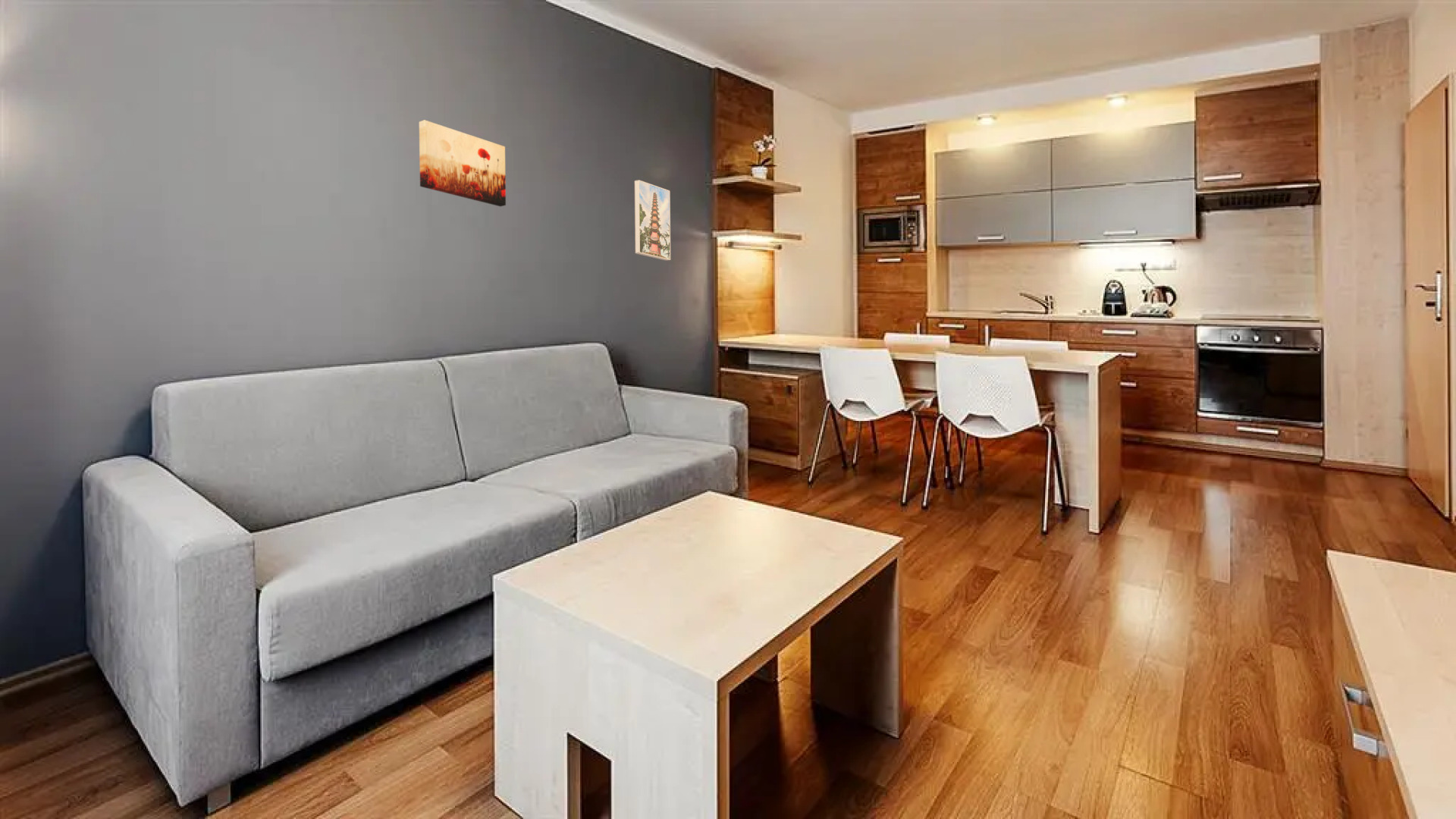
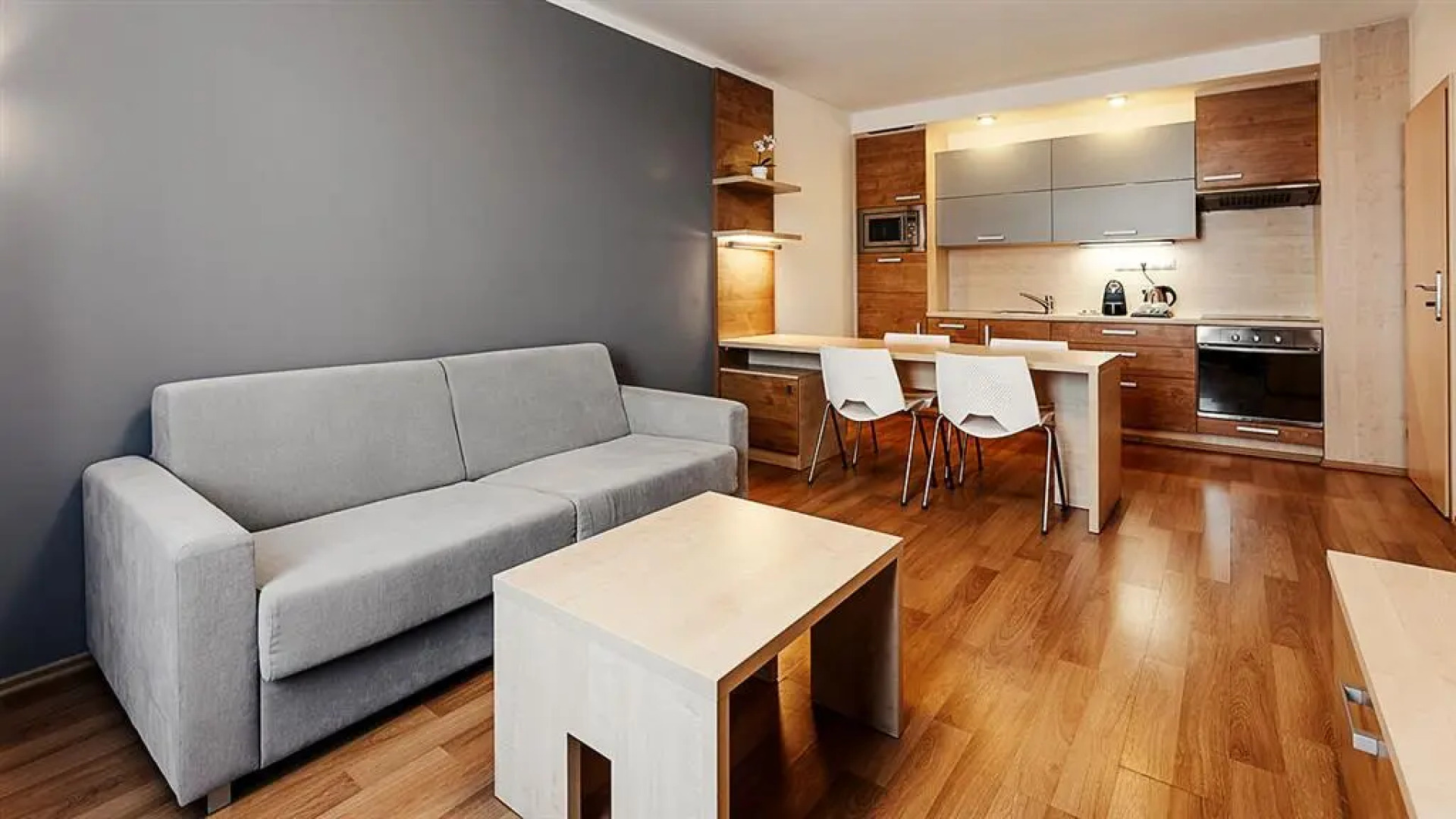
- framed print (652, 221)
- wall art (464, 165)
